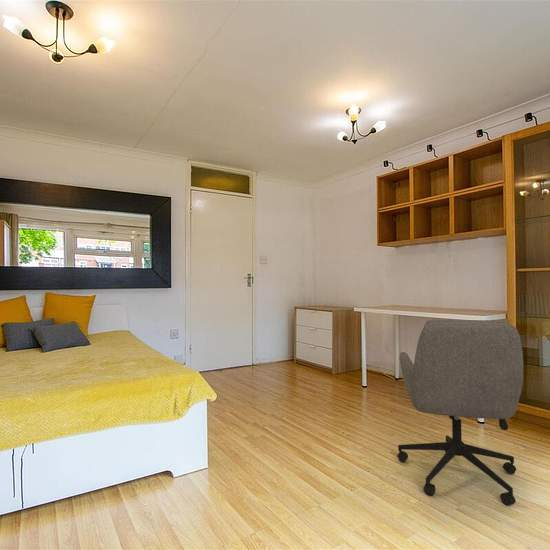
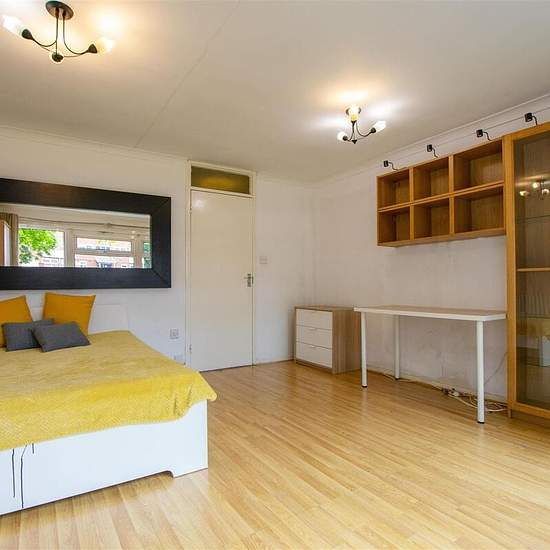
- office chair (456, 395)
